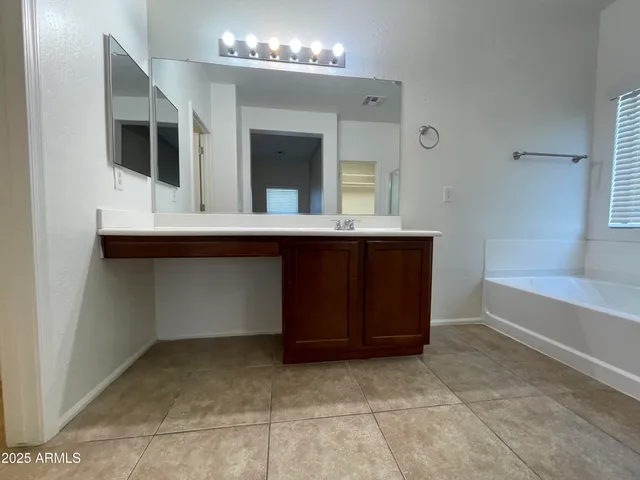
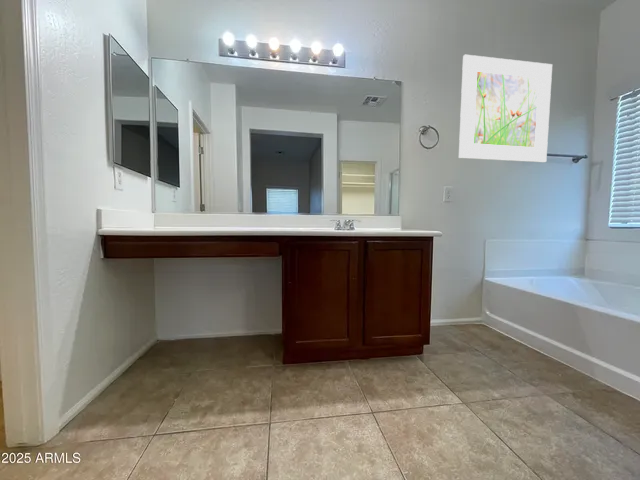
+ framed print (506, 110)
